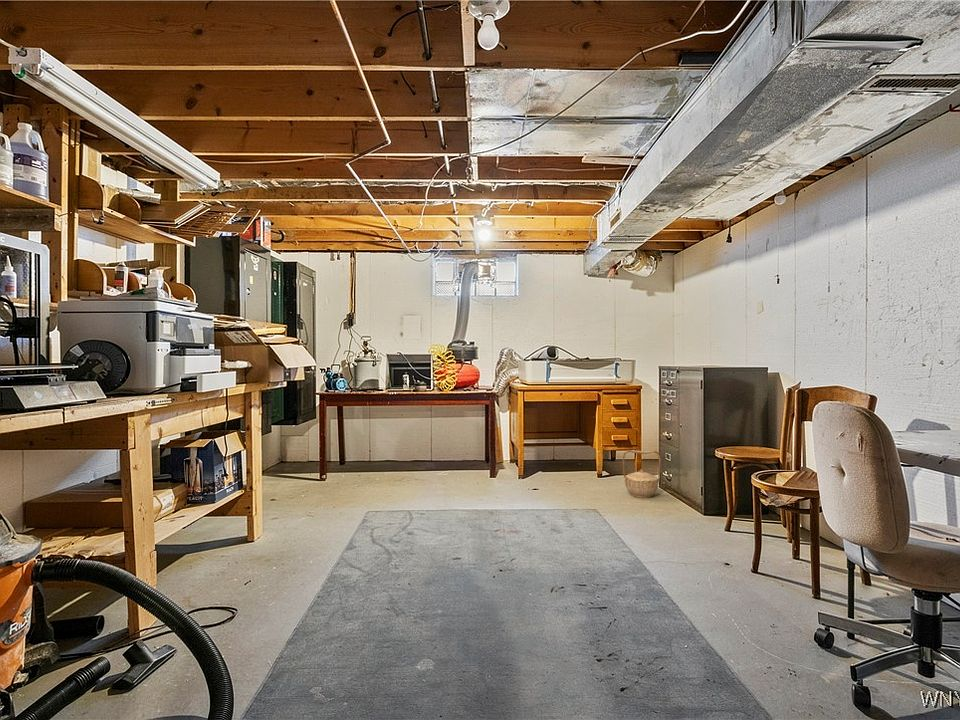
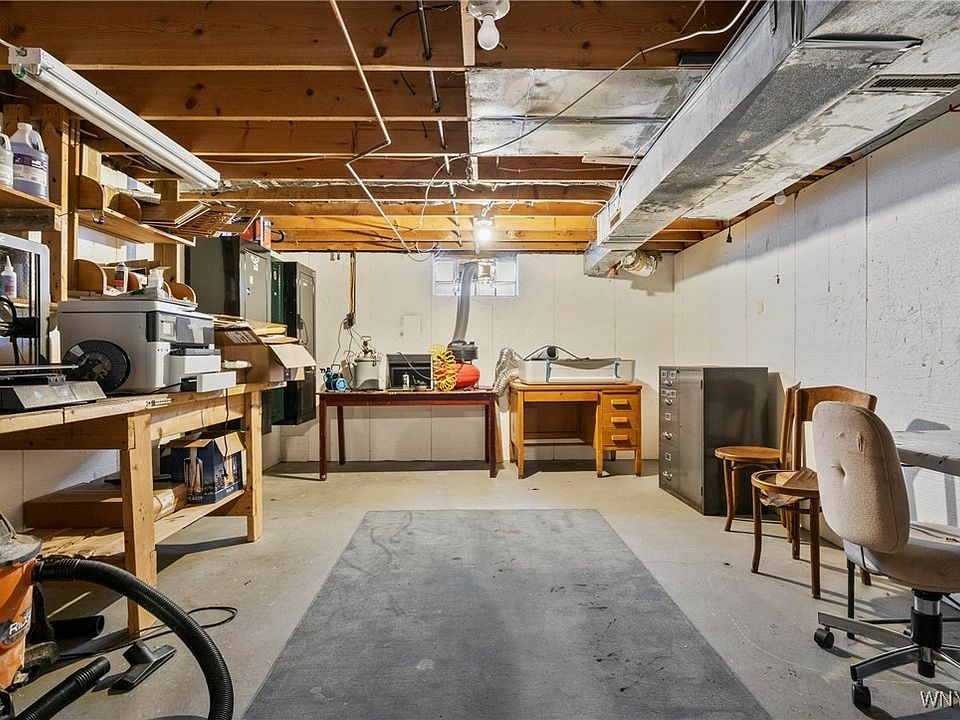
- basket (641, 472)
